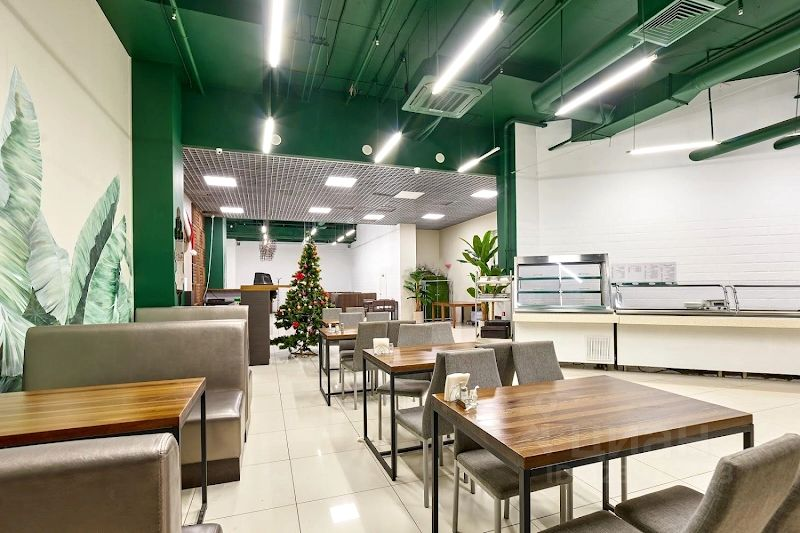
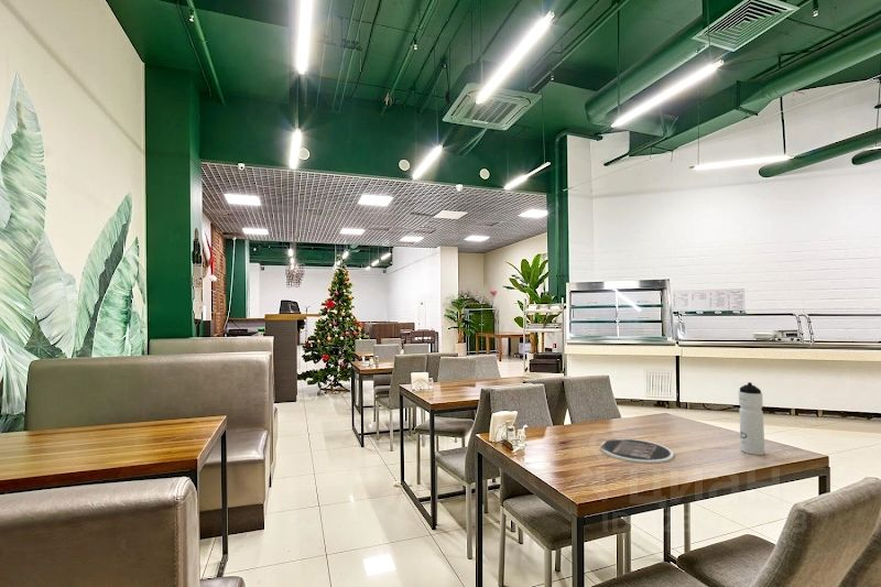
+ water bottle (751, 416)
+ plate (635, 449)
